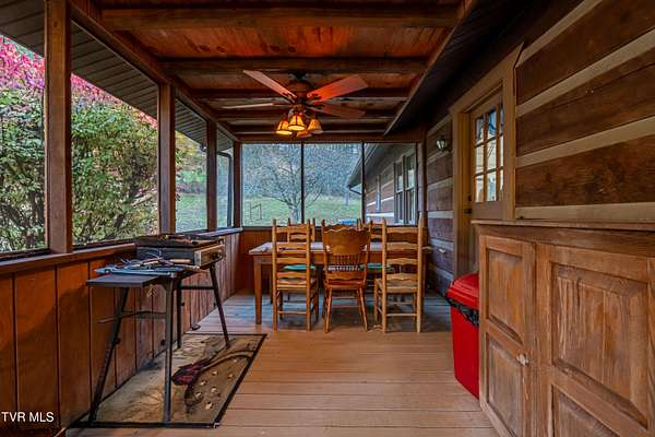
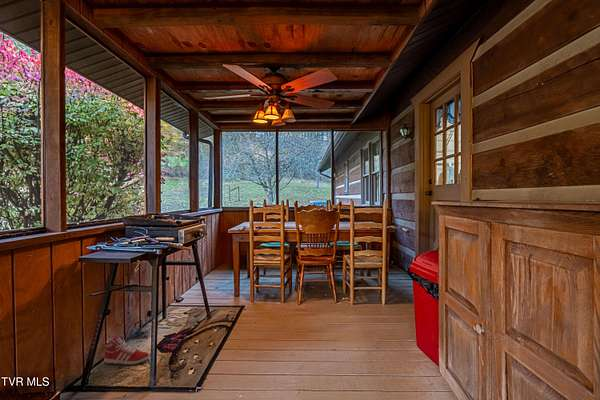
+ sneaker (126, 348)
